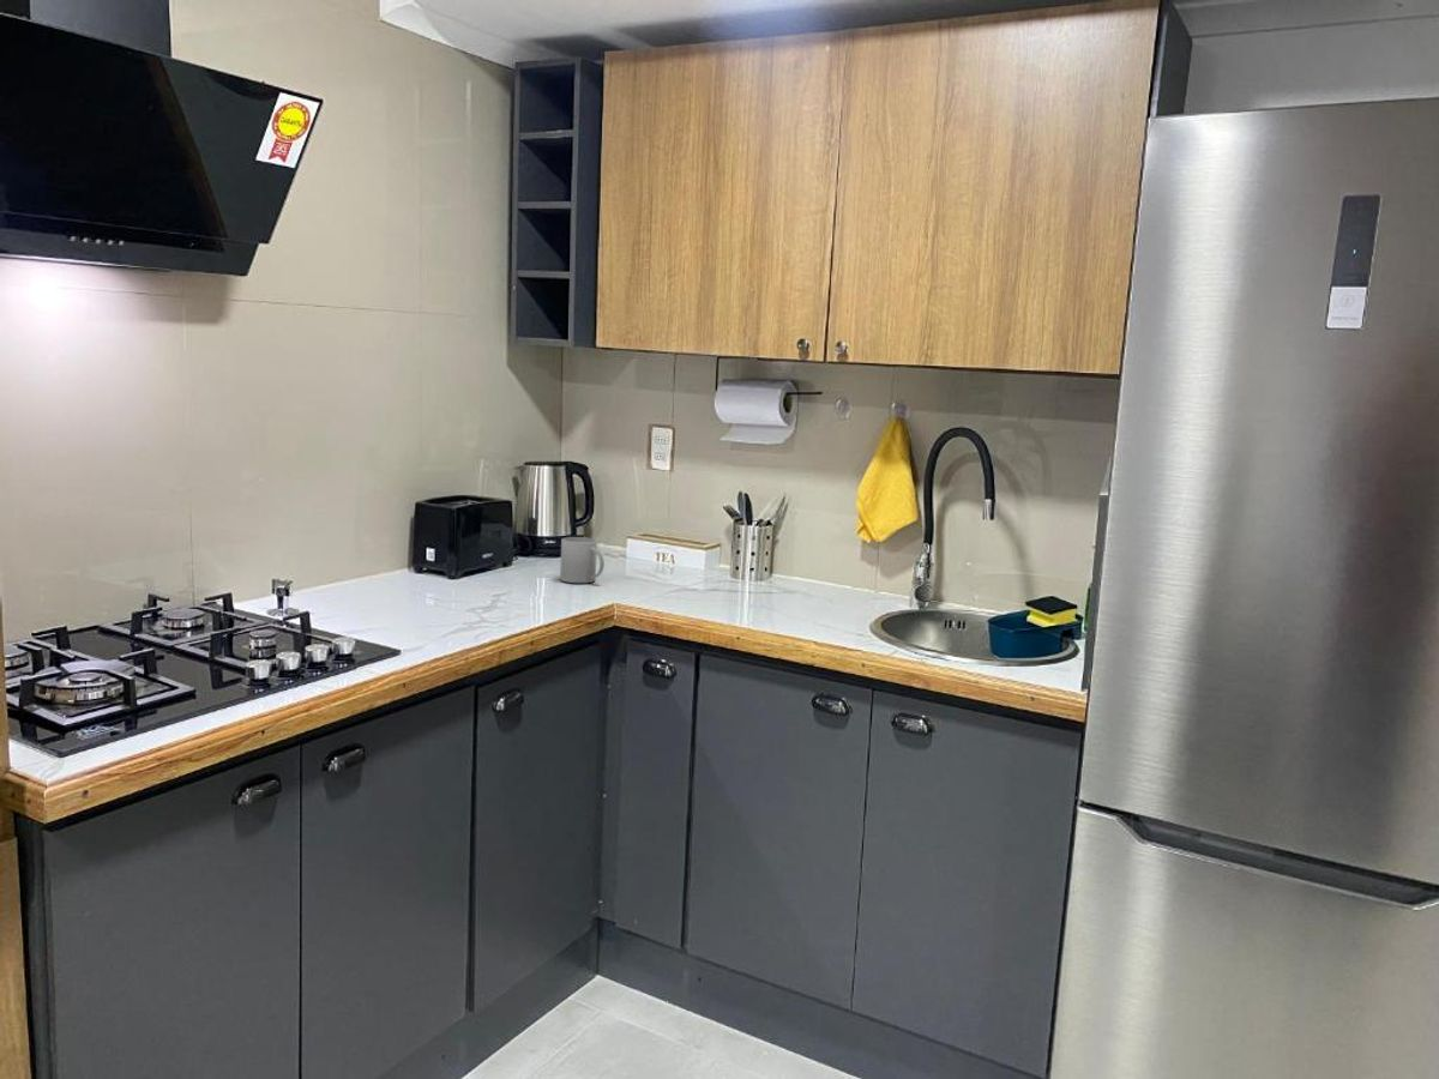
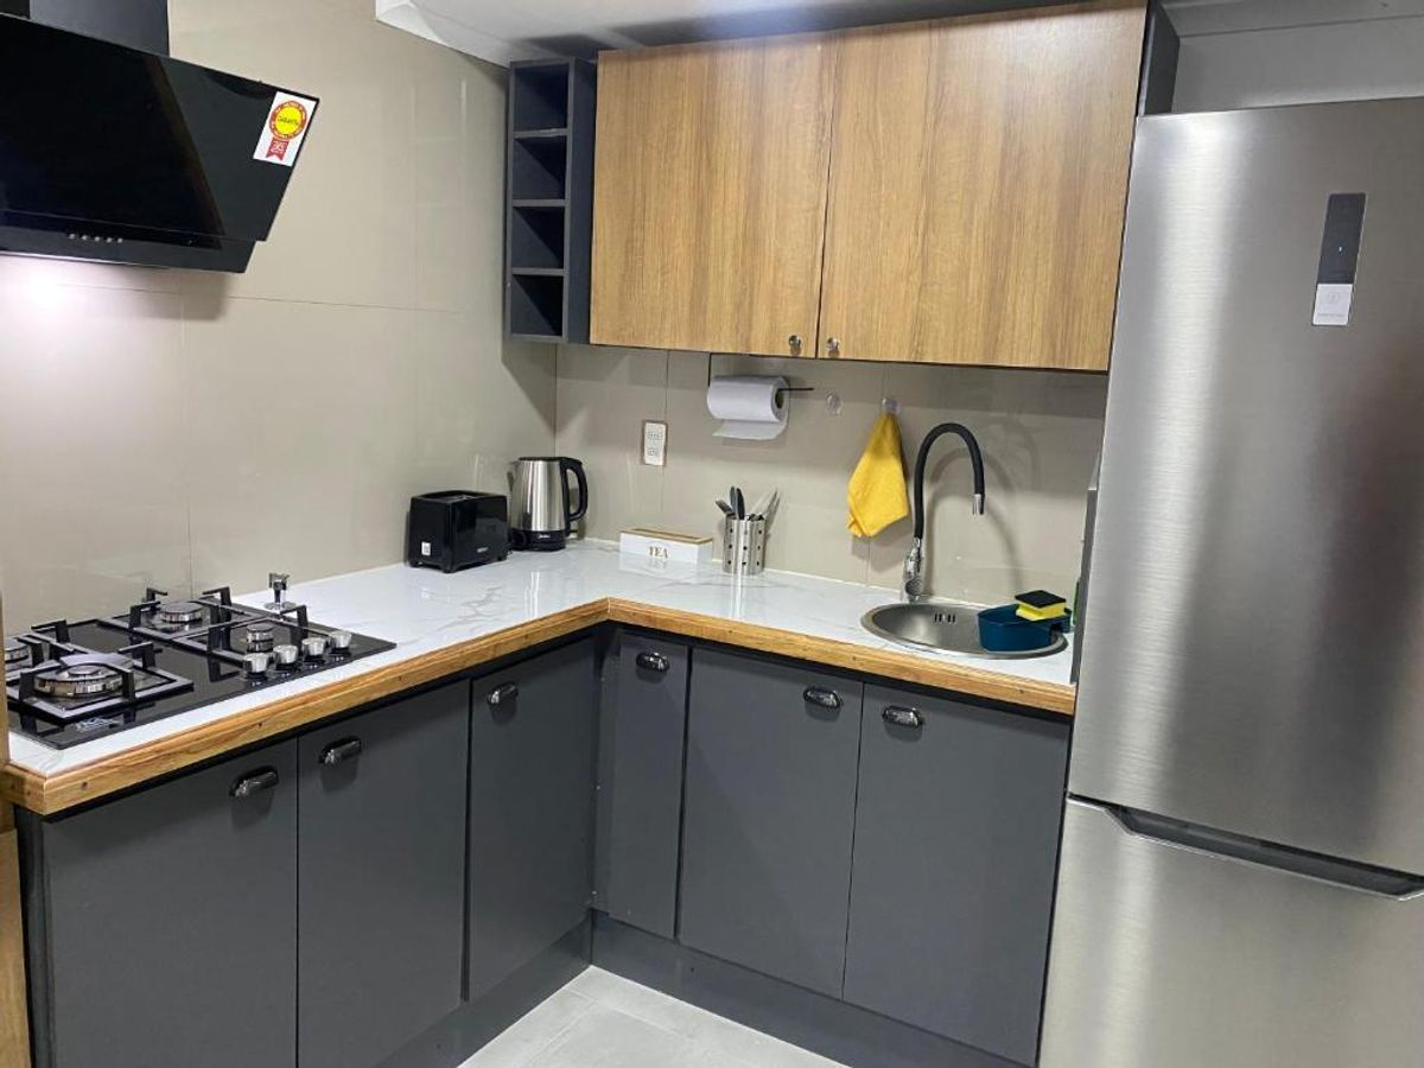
- mug (584, 560)
